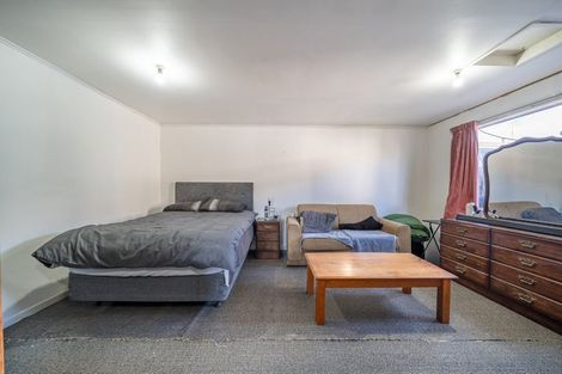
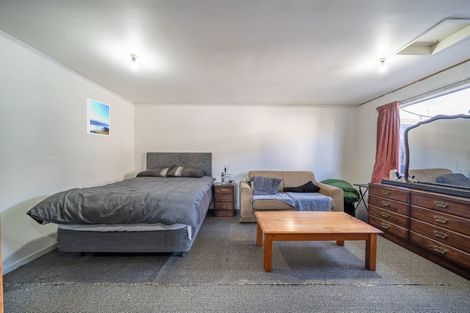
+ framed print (99, 118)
